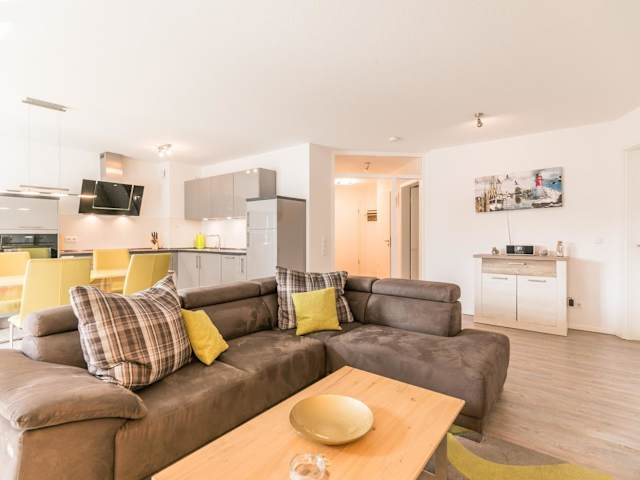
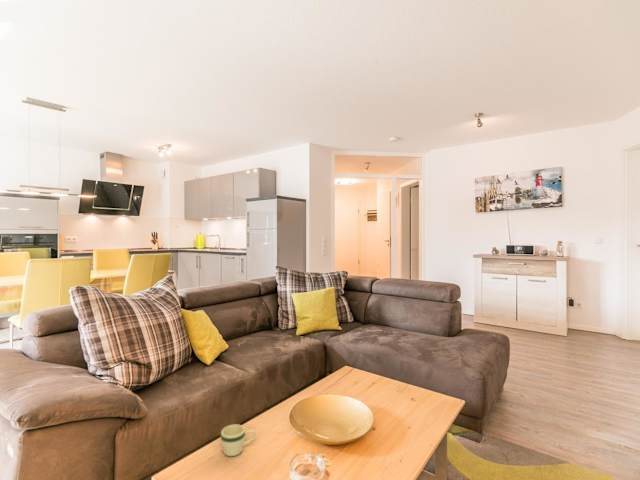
+ mug (238, 439)
